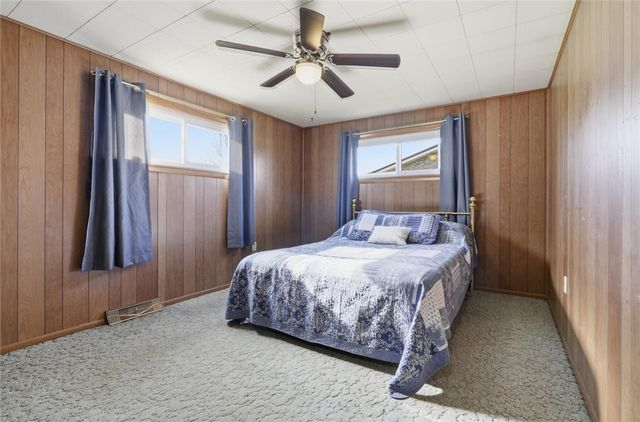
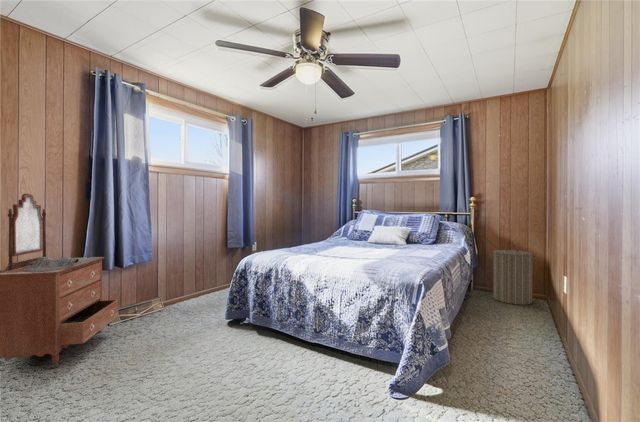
+ dresser (59, 271)
+ laundry hamper (512, 271)
